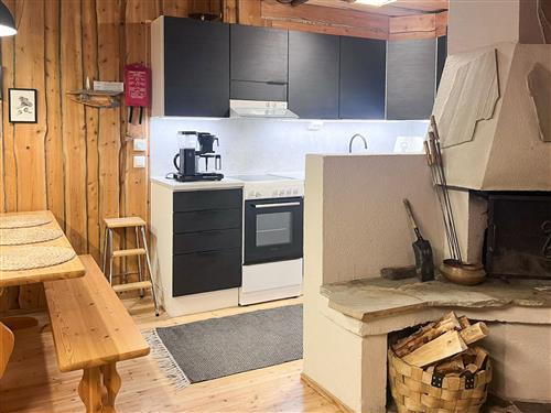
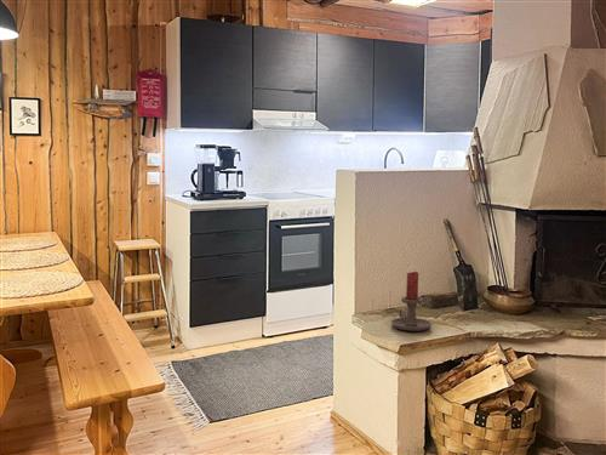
+ candle holder (410, 297)
